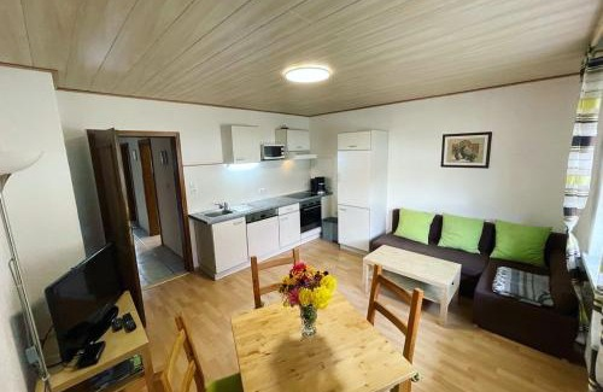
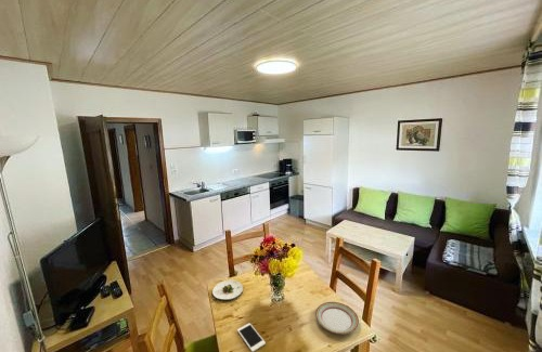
+ plate (336, 317)
+ cell phone (250, 336)
+ salad plate (228, 287)
